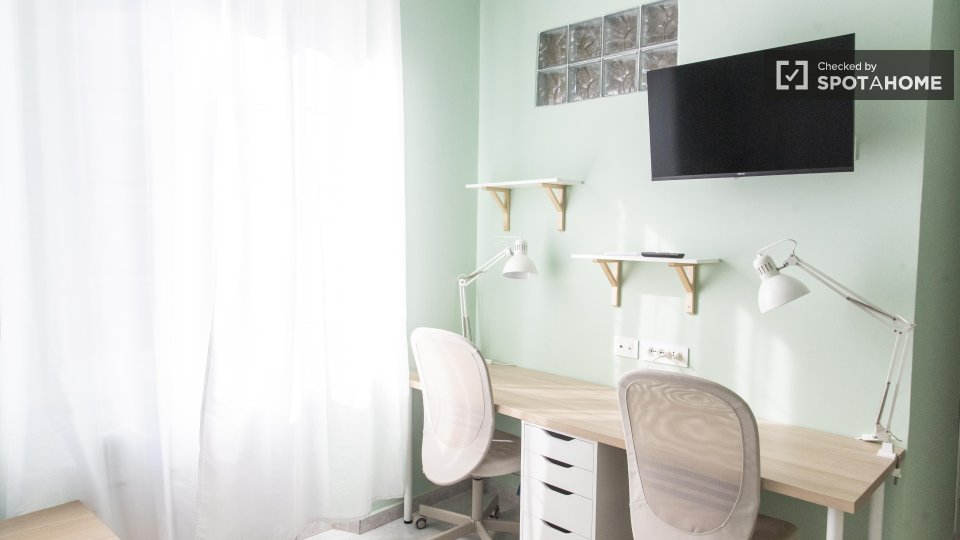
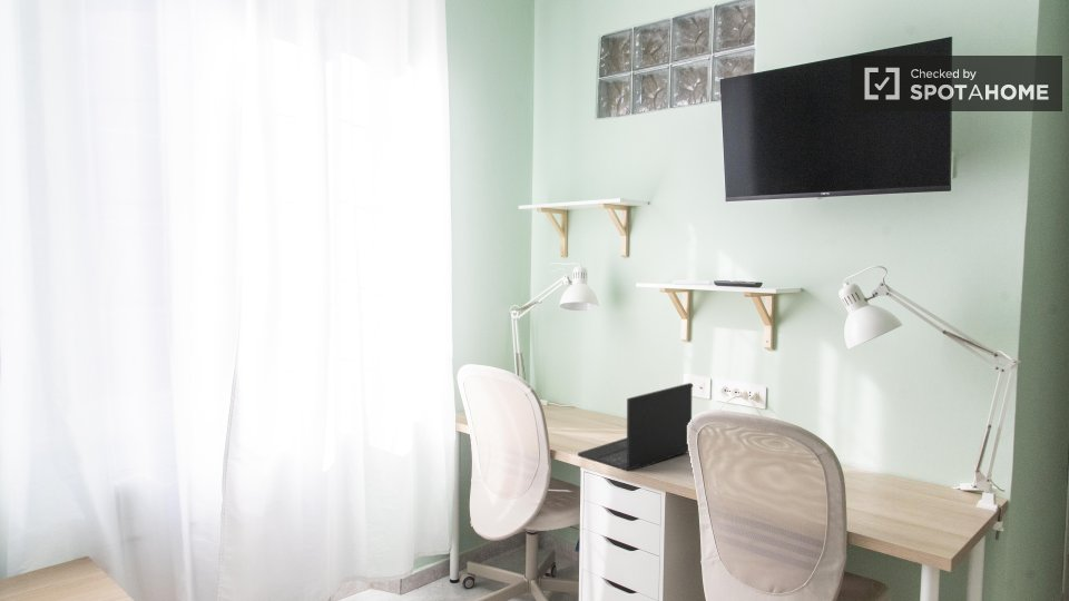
+ laptop (635, 420)
